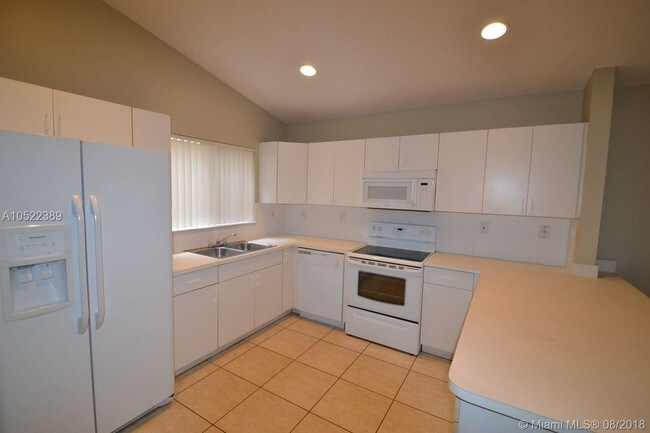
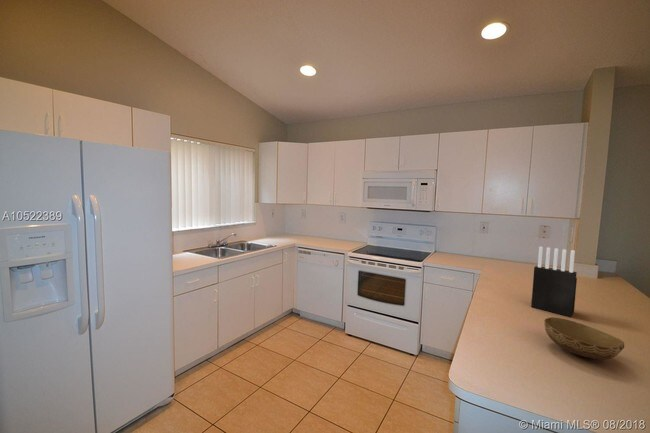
+ bowl (580, 341)
+ knife block (555, 278)
